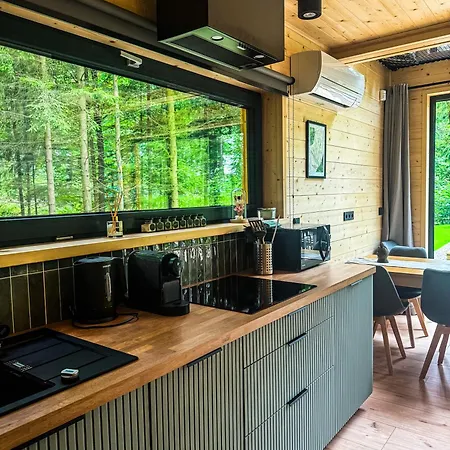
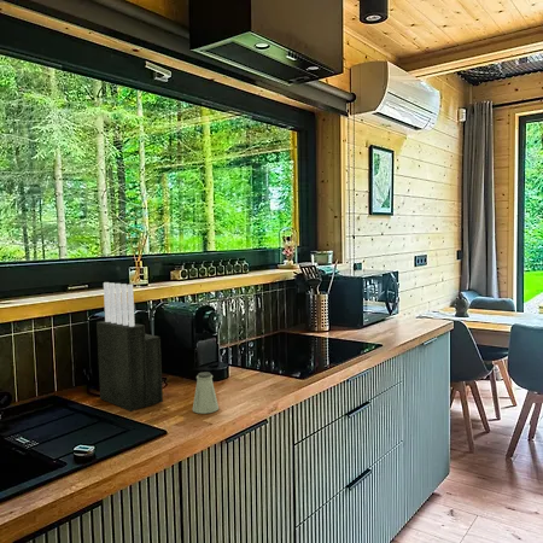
+ knife block (132, 340)
+ saltshaker (204, 391)
